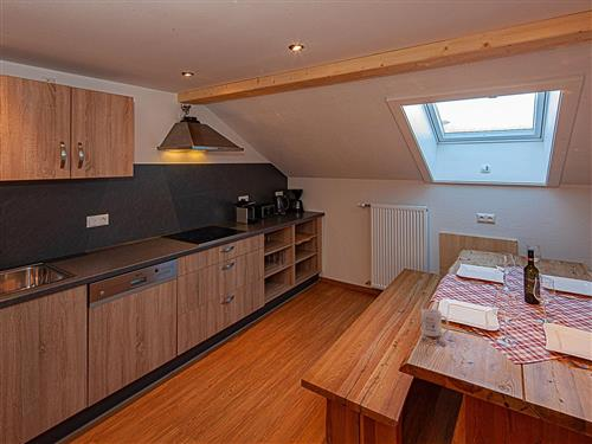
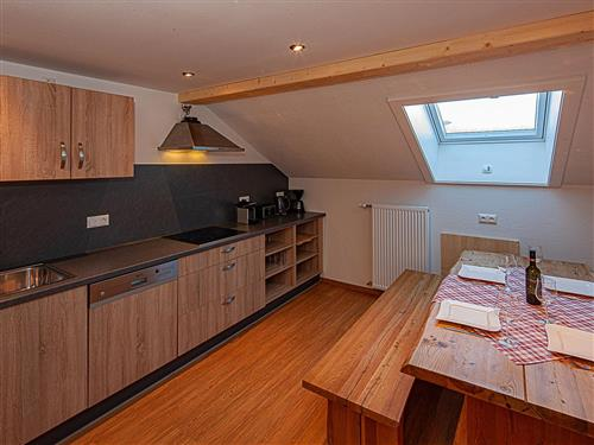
- mug (435, 322)
